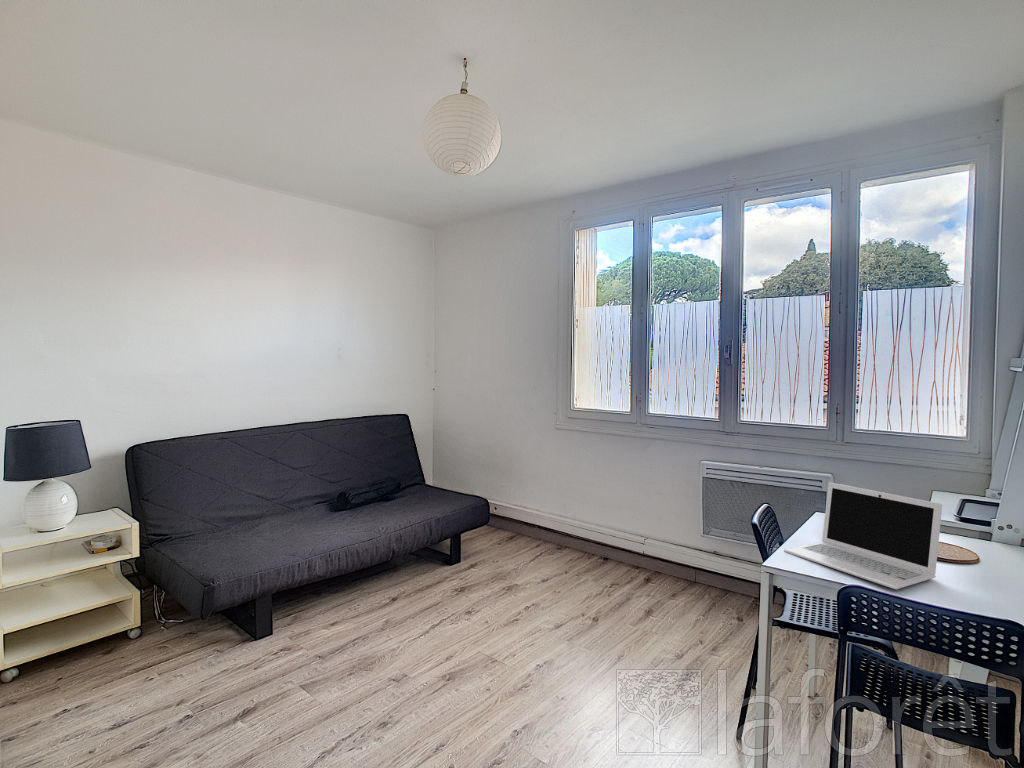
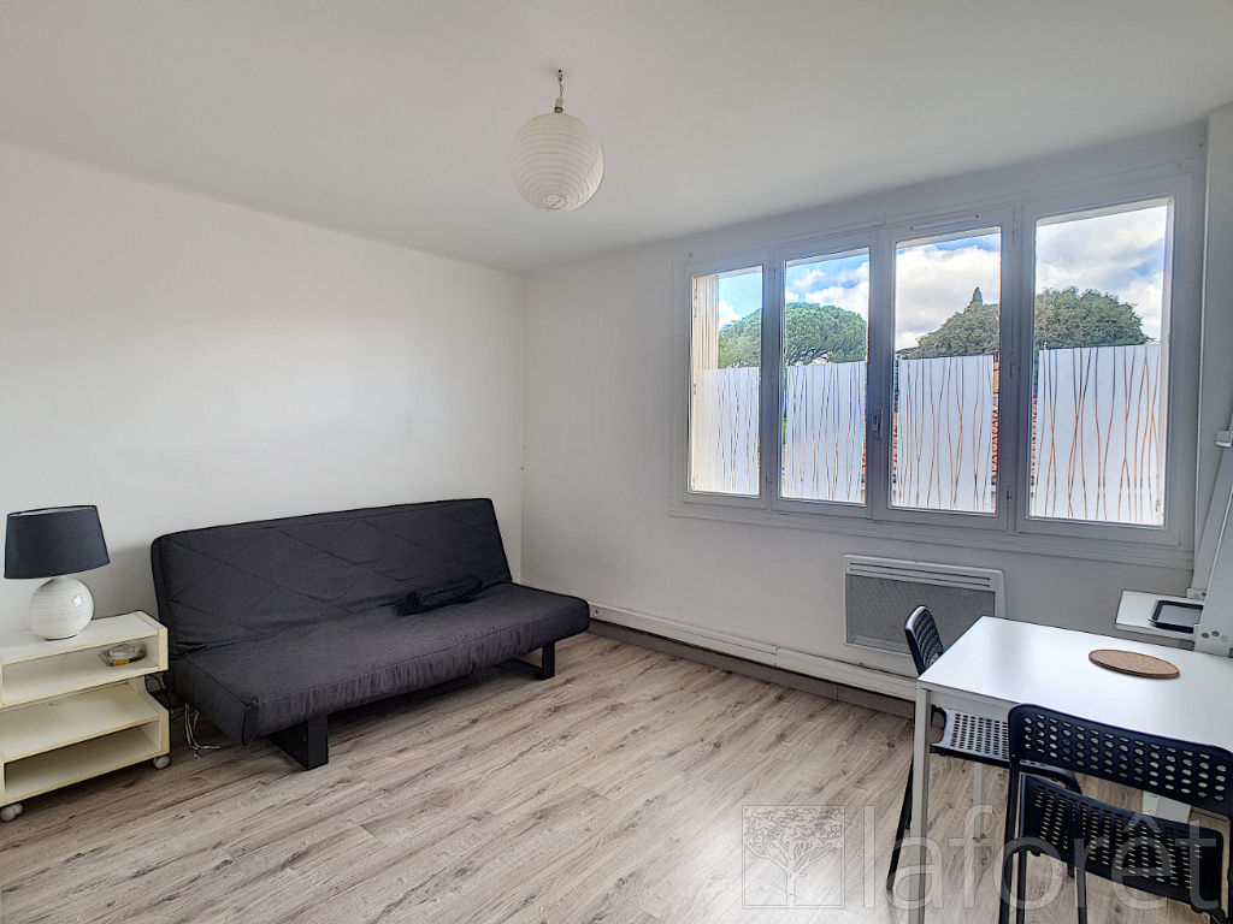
- laptop (858, 529)
